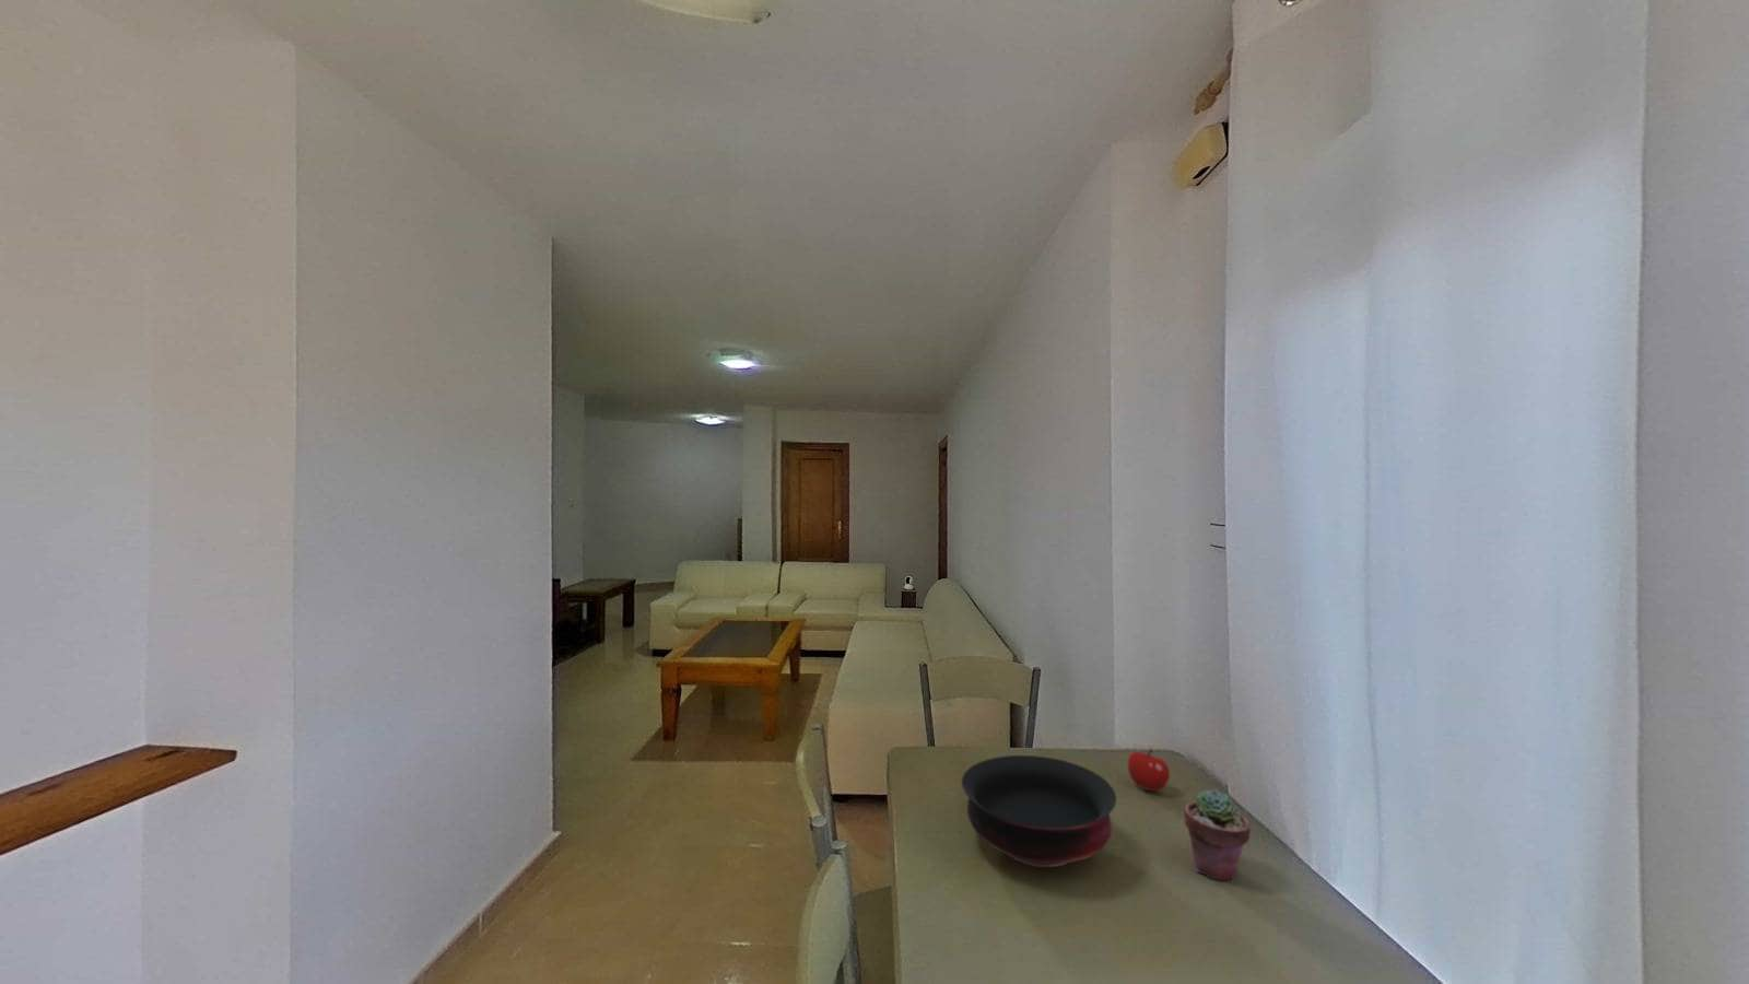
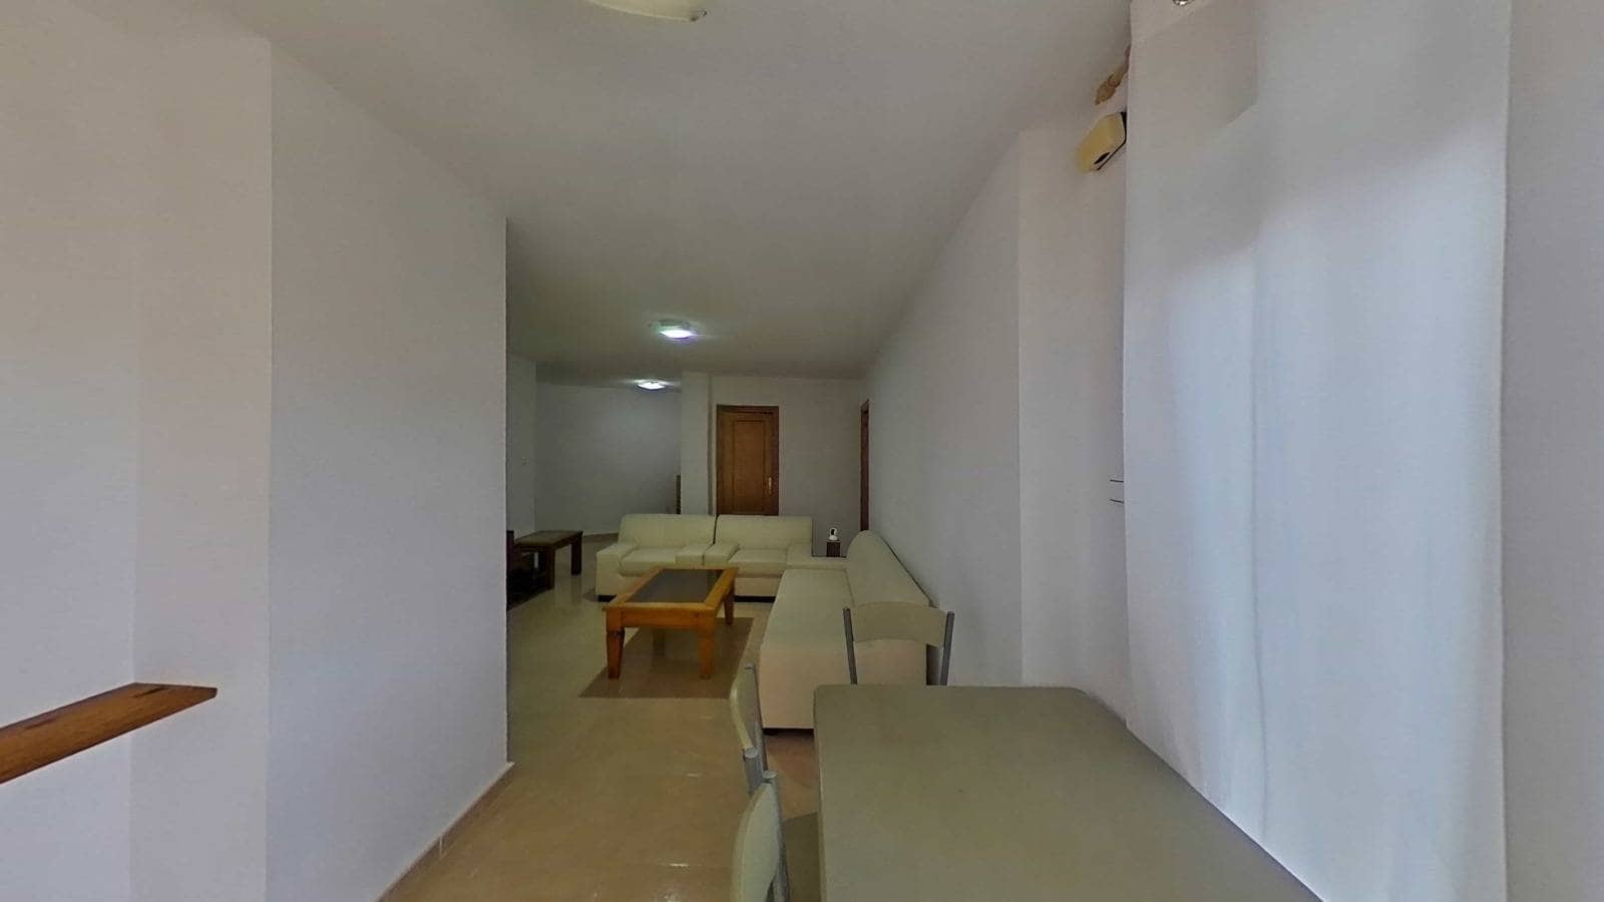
- potted succulent (1216, 830)
- apple (1148, 769)
- bowl (1037, 815)
